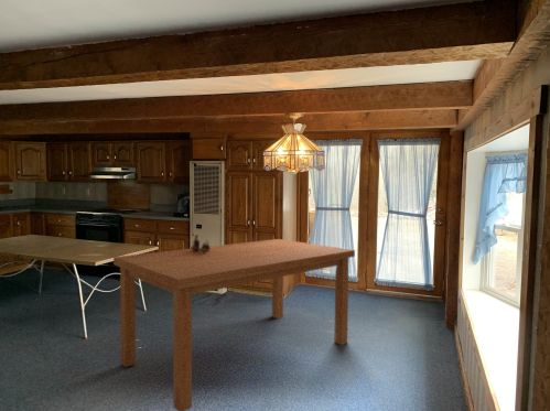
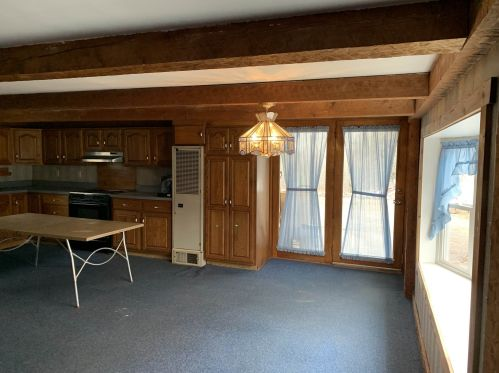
- dining table (240, 284)
- vase (203, 244)
